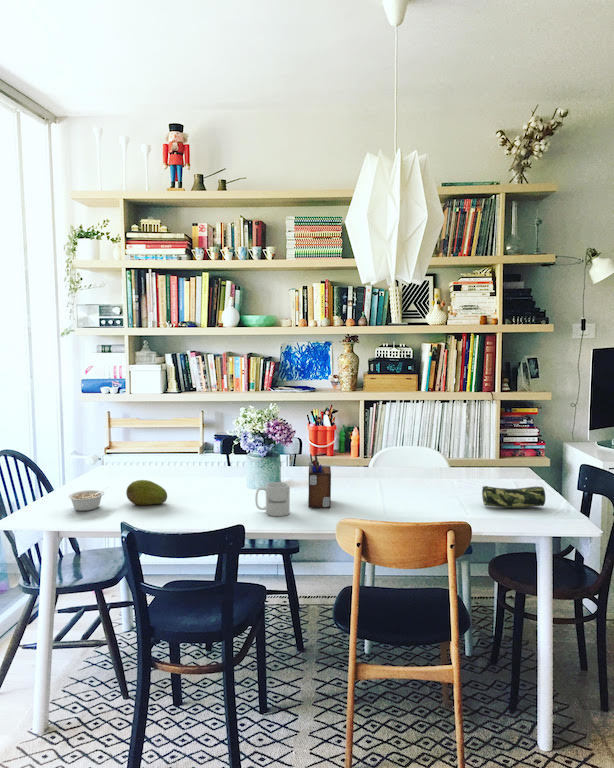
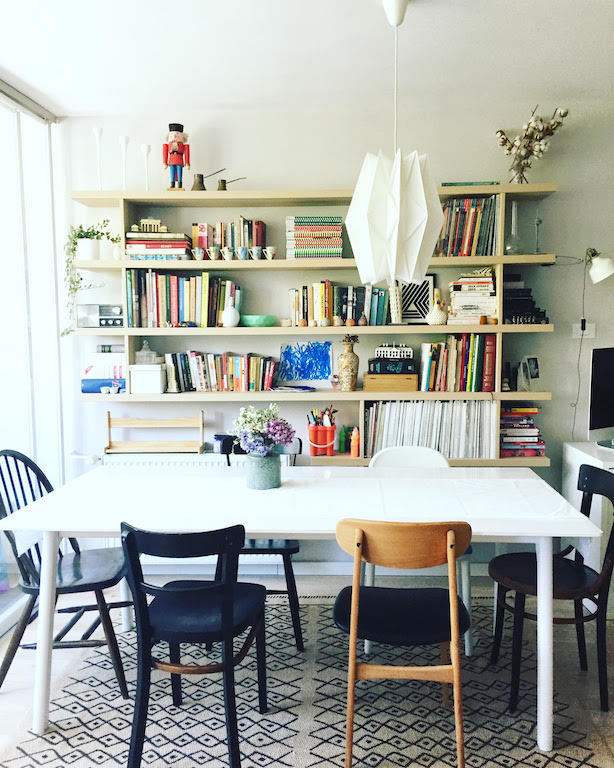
- desk organizer (319, 480)
- fruit (147, 492)
- legume (87, 499)
- pencil case (511, 496)
- mug (272, 498)
